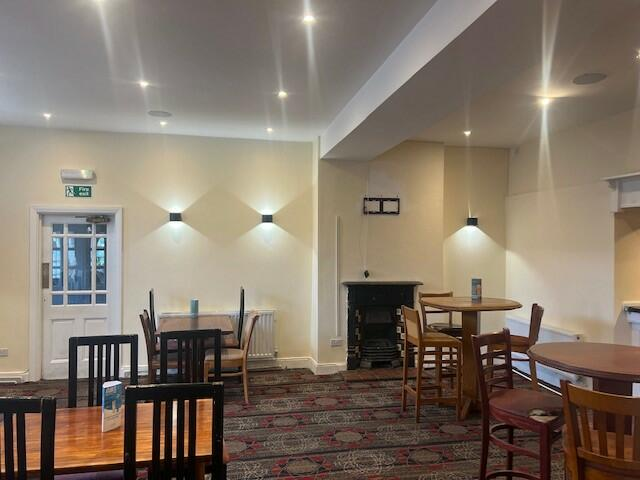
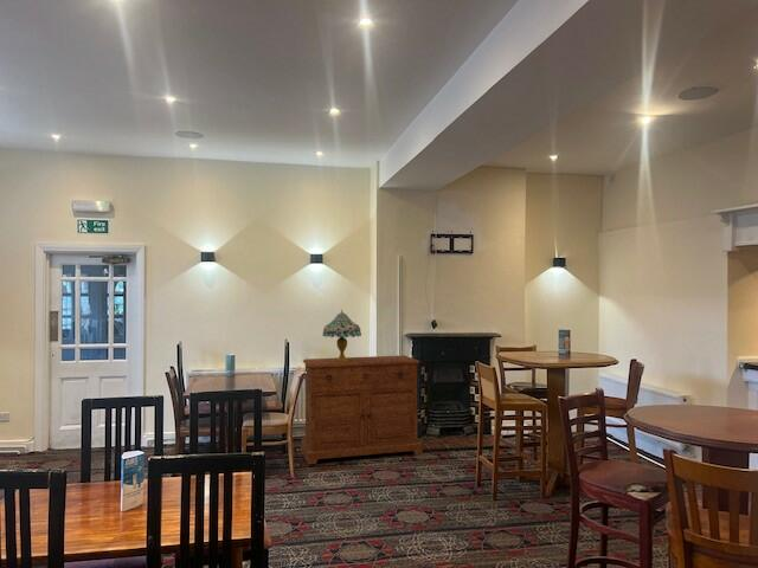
+ sideboard (360, 405)
+ table lamp (341, 334)
